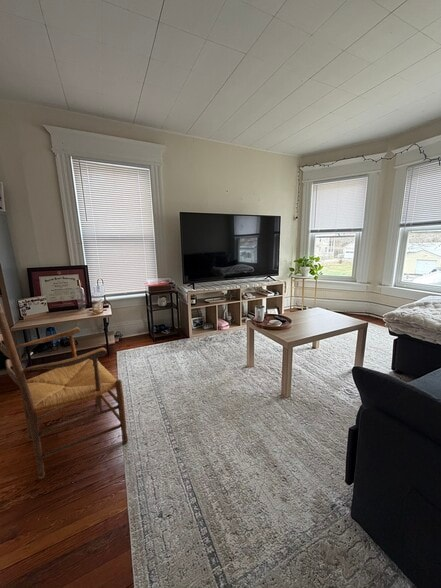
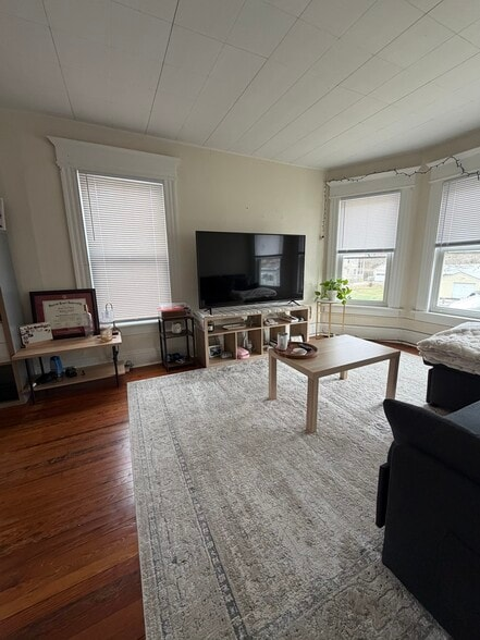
- armchair (62, 370)
